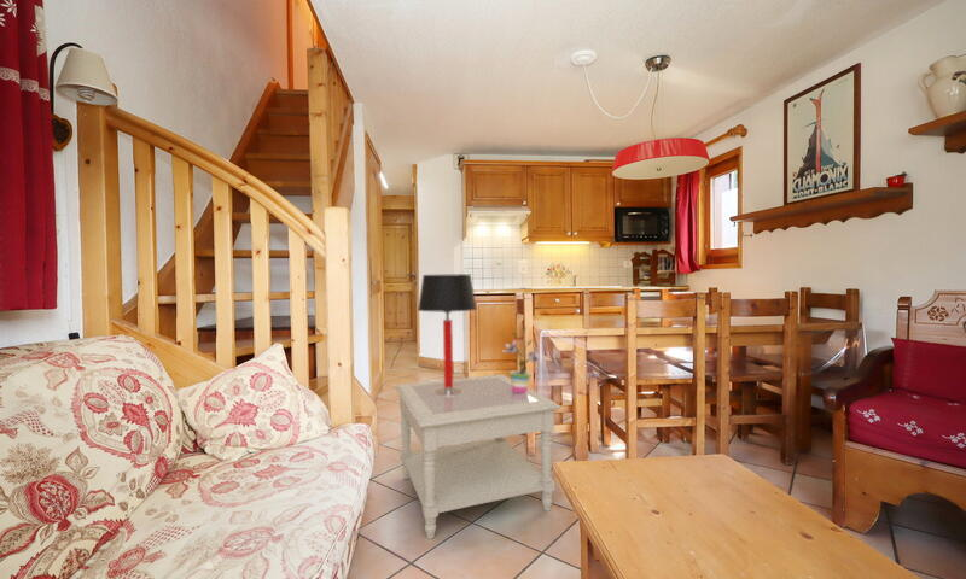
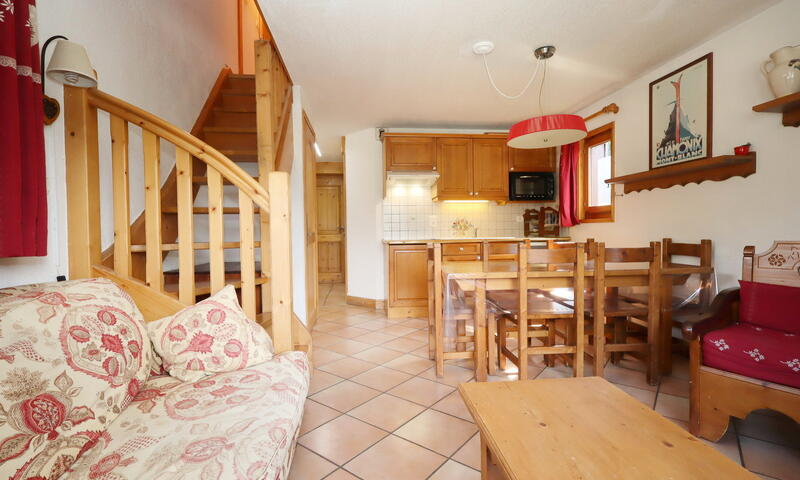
- table lamp (447, 333)
- side table (470, 443)
- potted plant (519, 359)
